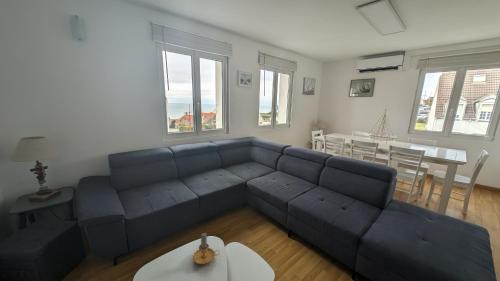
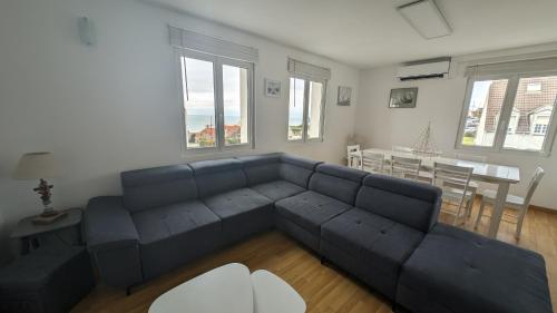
- candle (206, 245)
